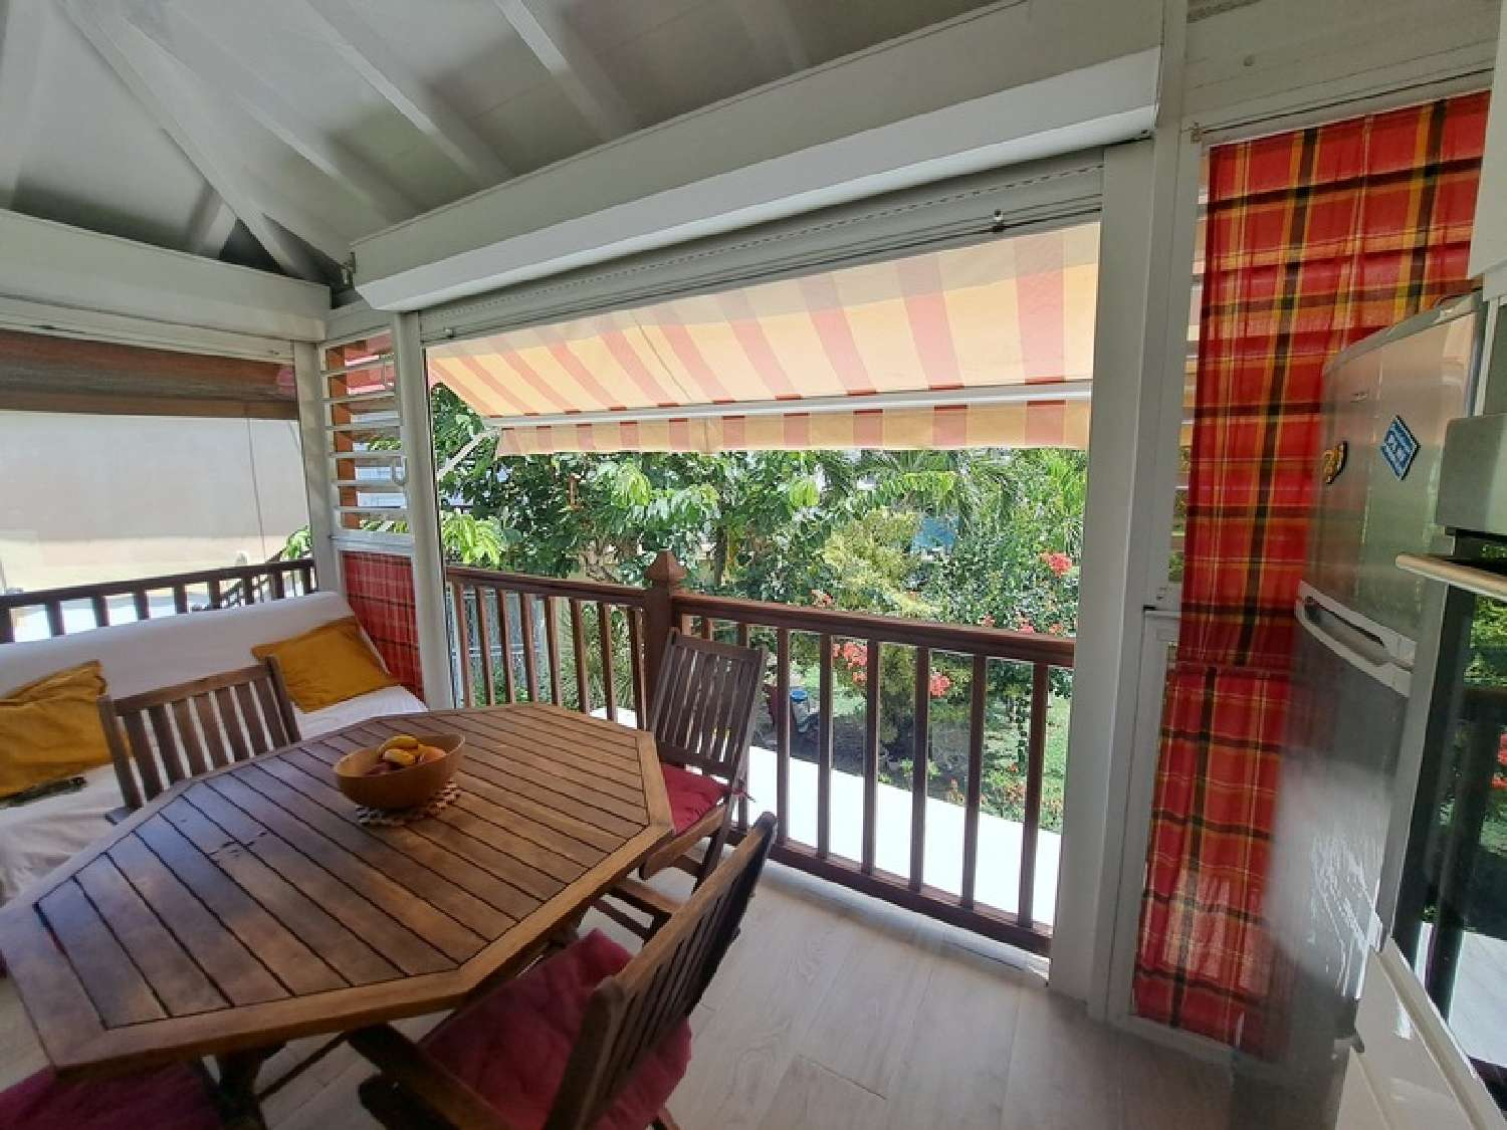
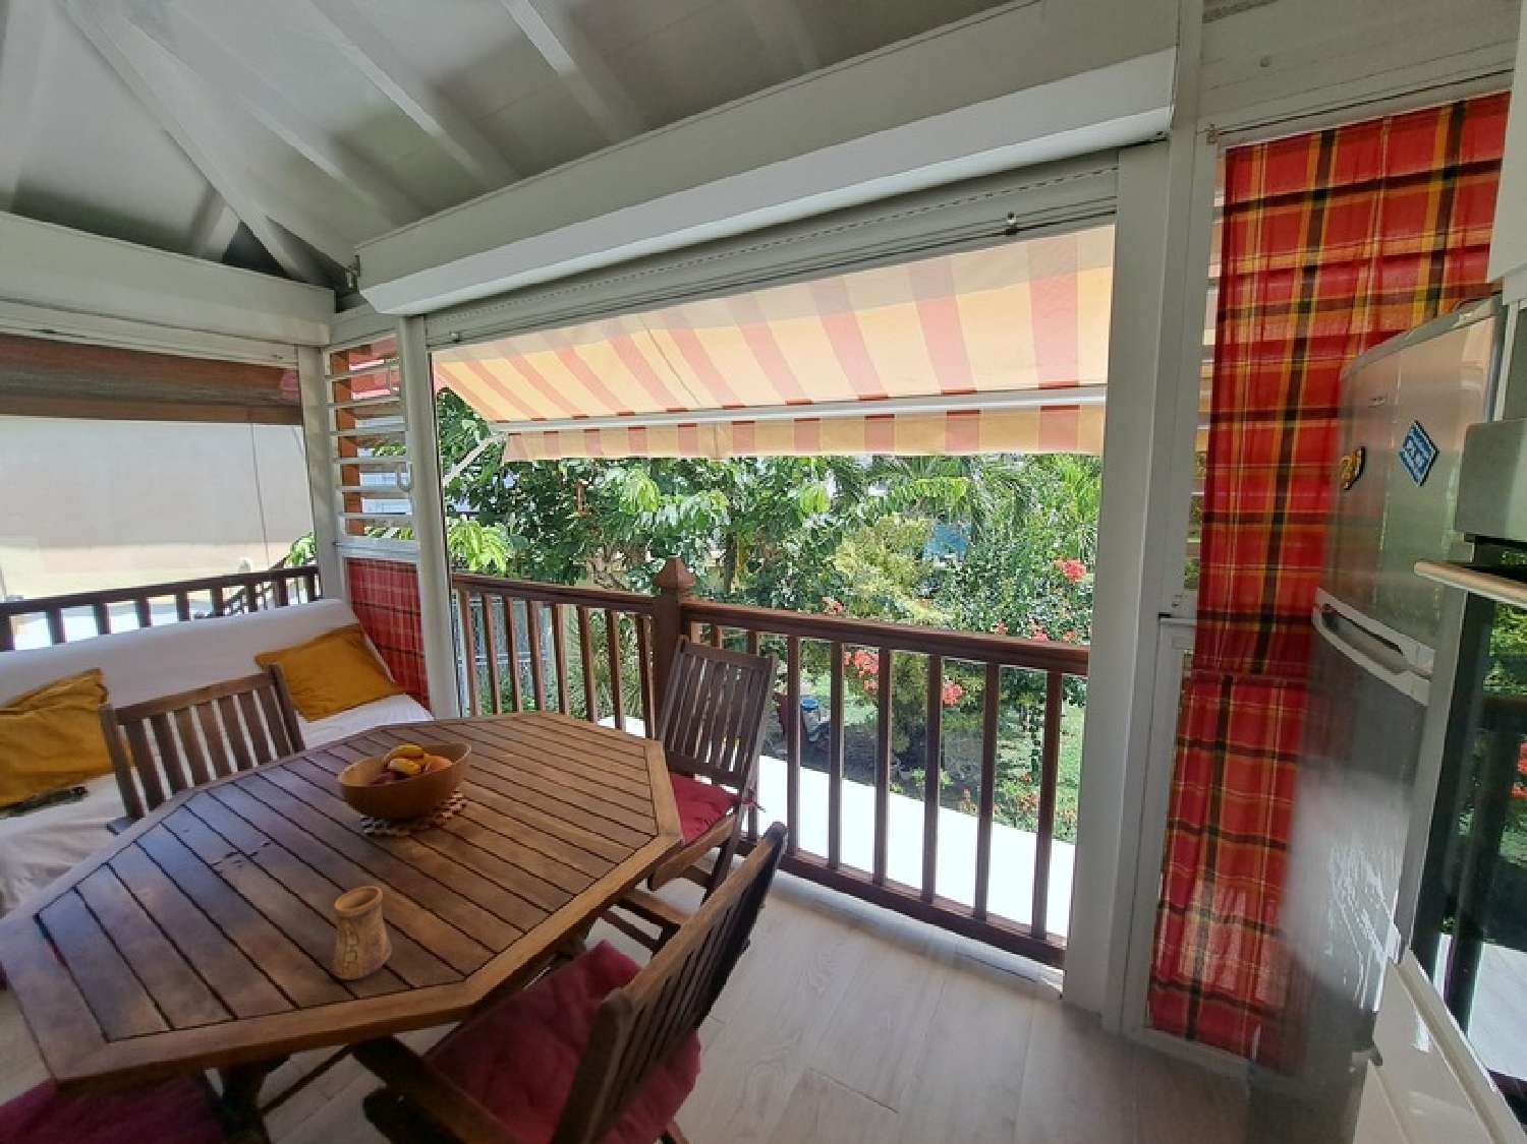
+ cup (361, 931)
